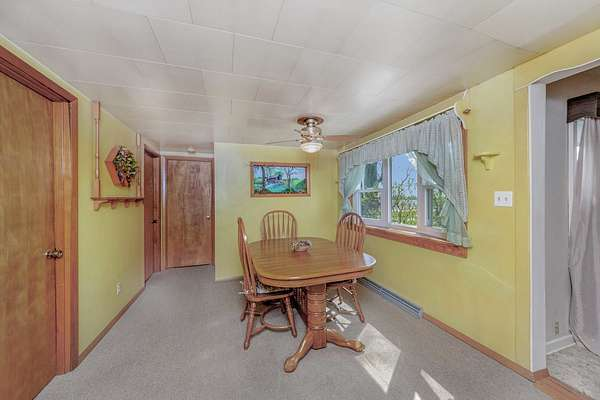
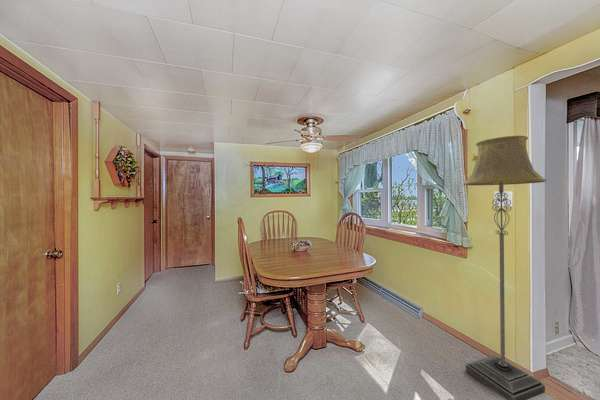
+ floor lamp (501, 260)
